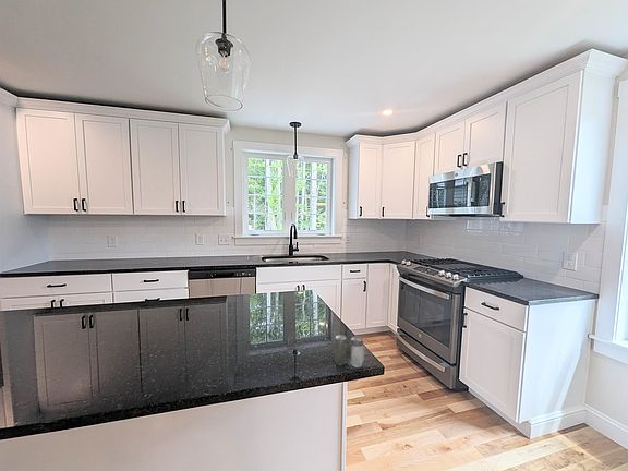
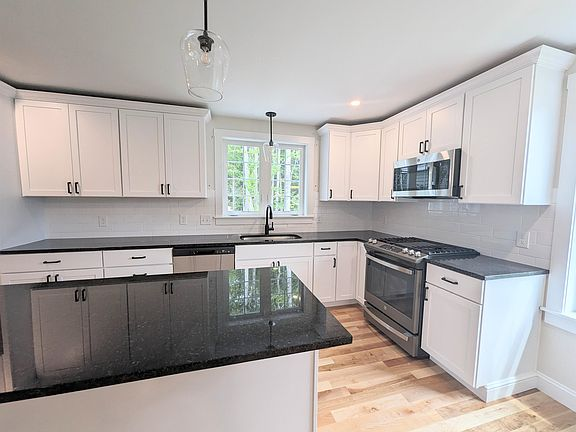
- salt and pepper shaker (349, 350)
